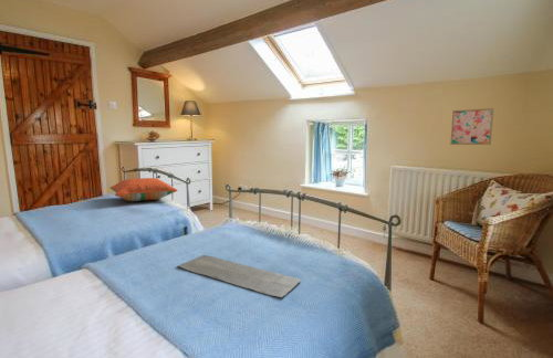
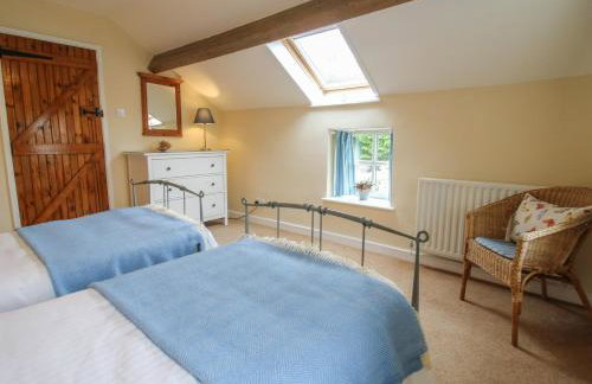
- bath mat (236, 272)
- pillow (143, 189)
- wall art (471, 127)
